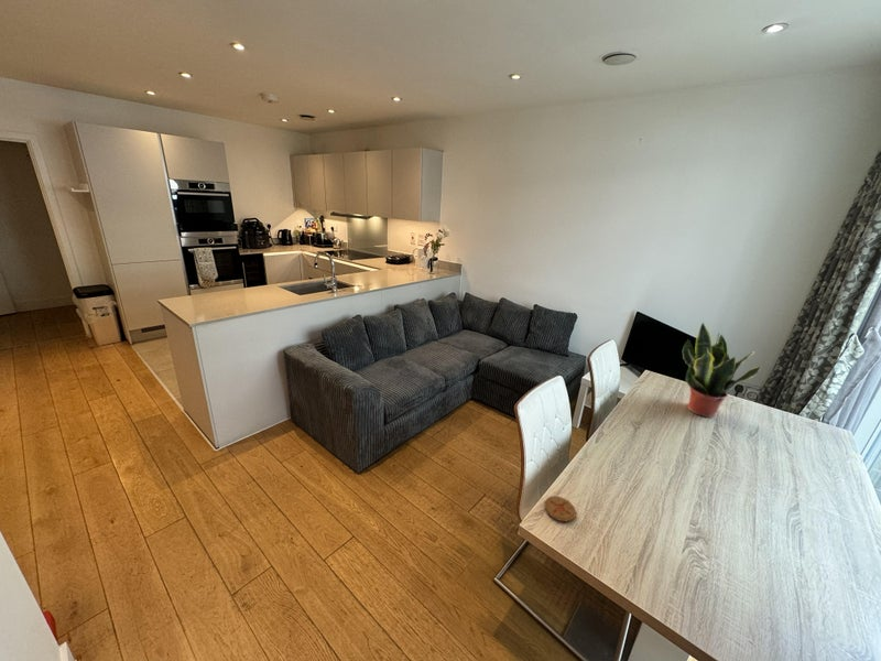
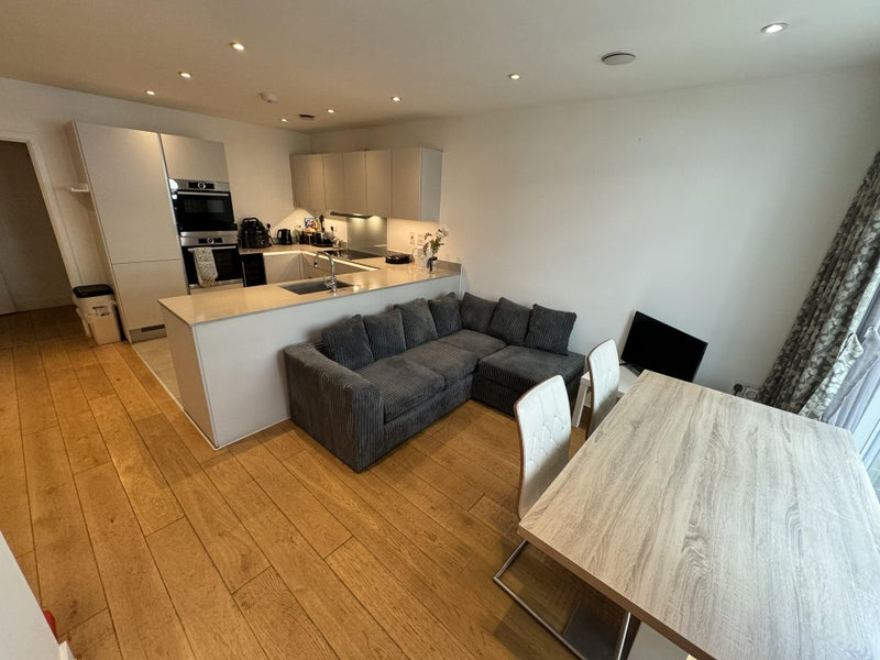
- potted plant (716, 372)
- coaster (559, 508)
